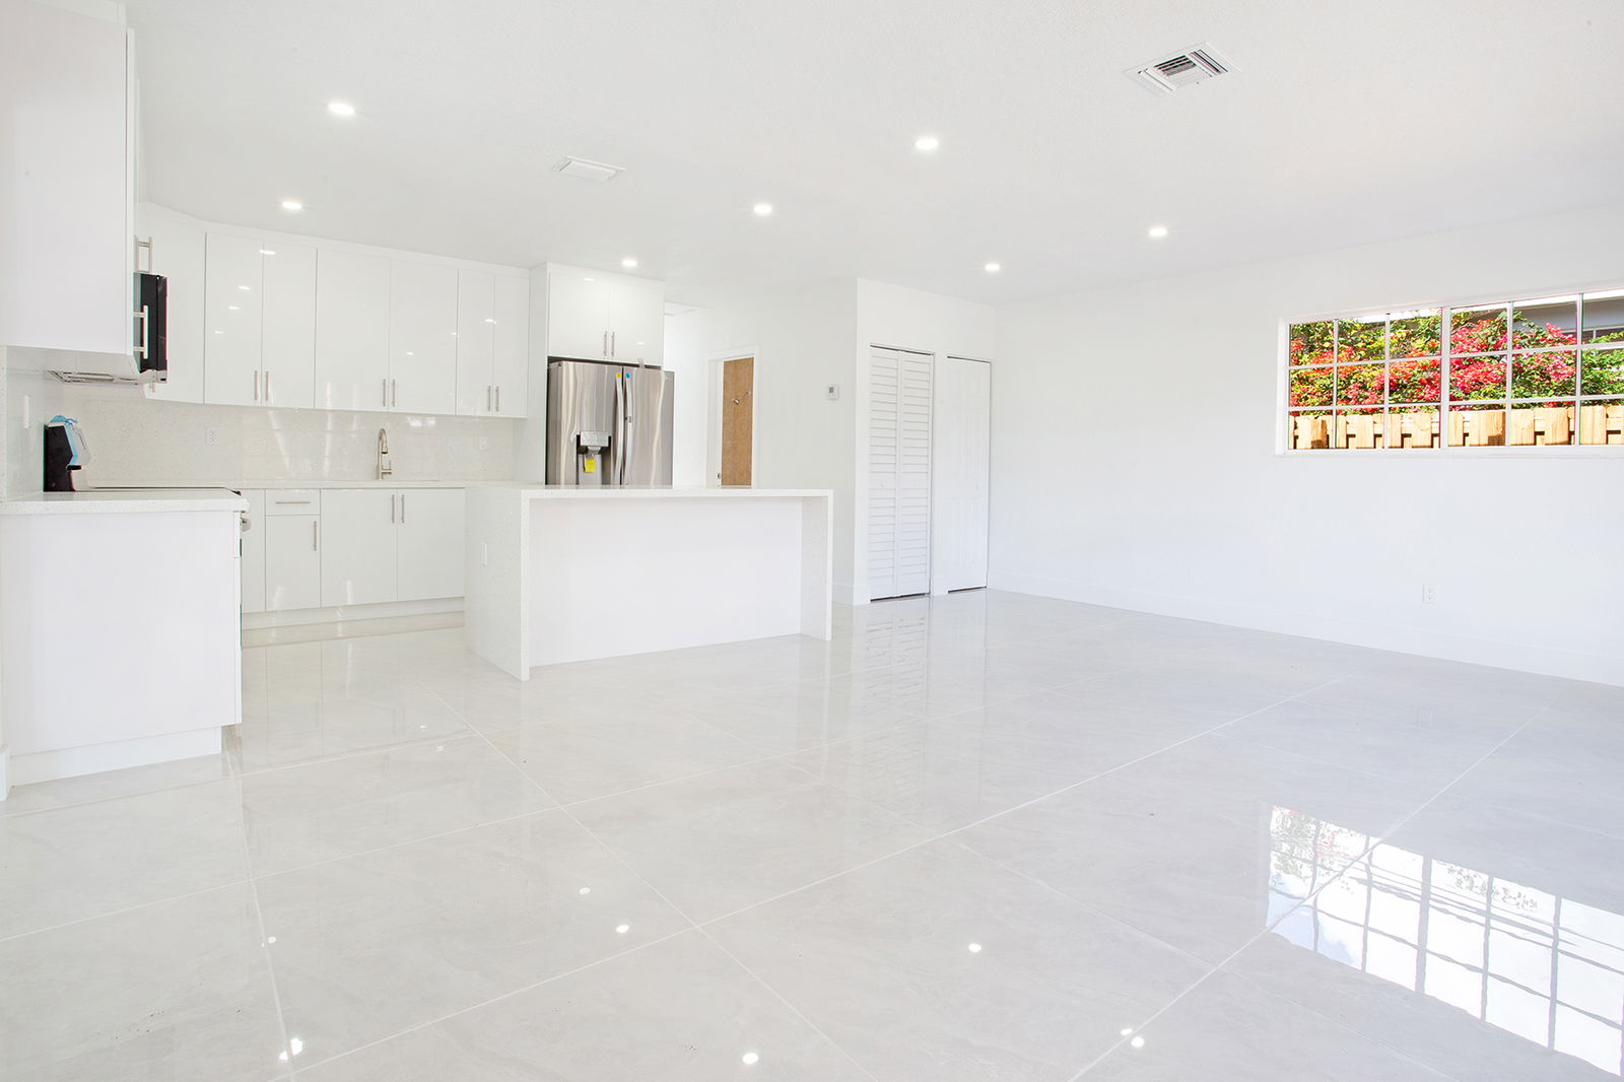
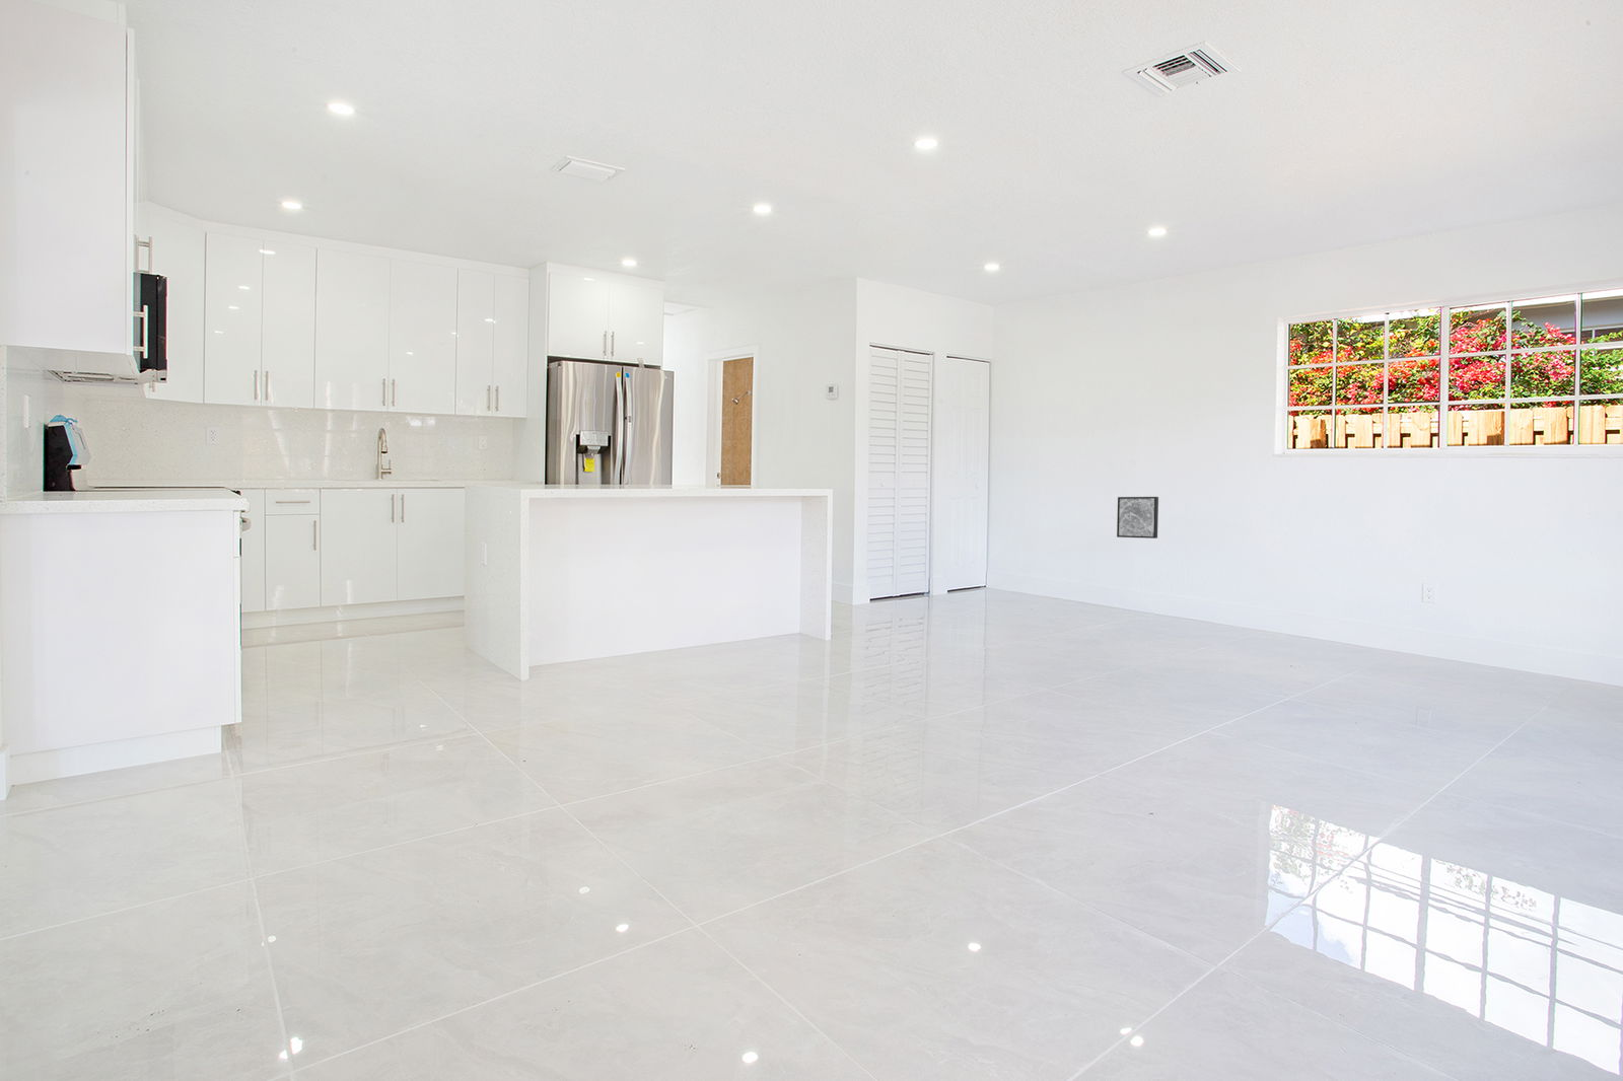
+ wall art (1137, 518)
